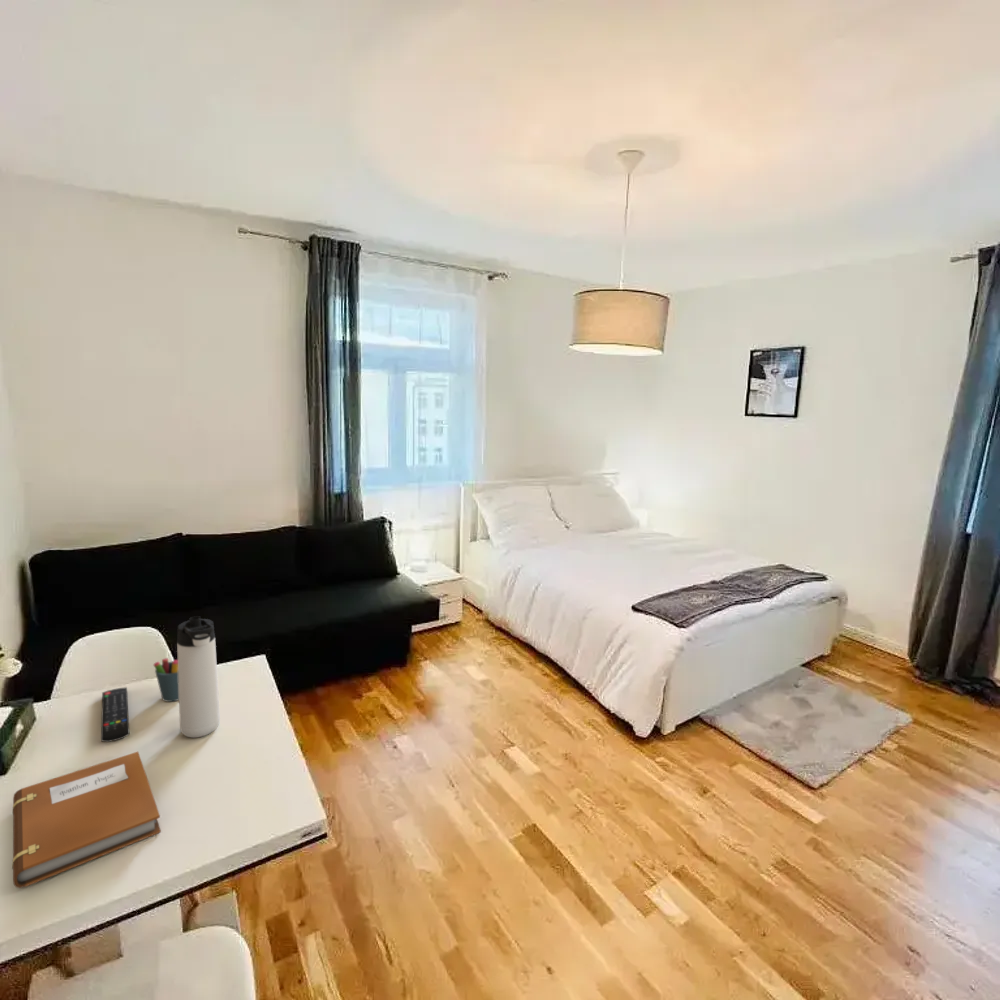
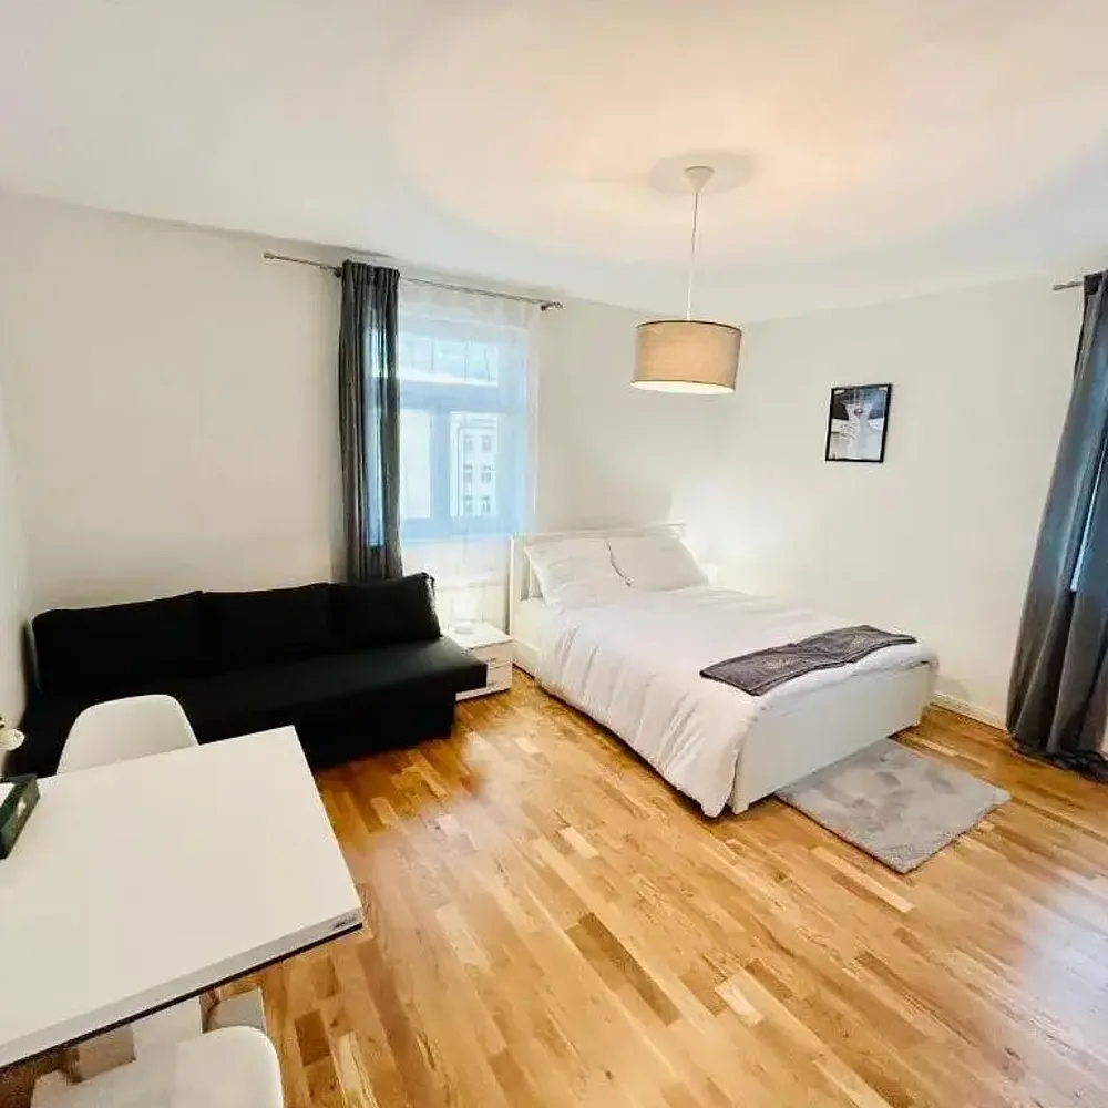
- remote control (115, 712)
- notebook (84, 809)
- thermos bottle (199, 678)
- pen holder (173, 674)
